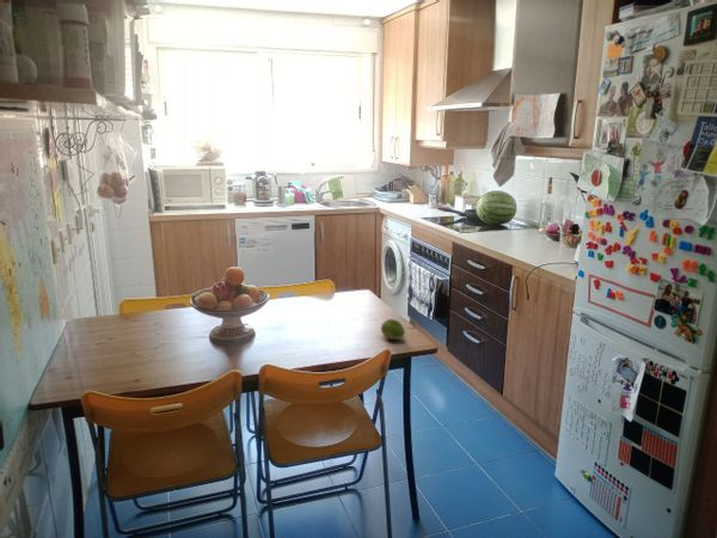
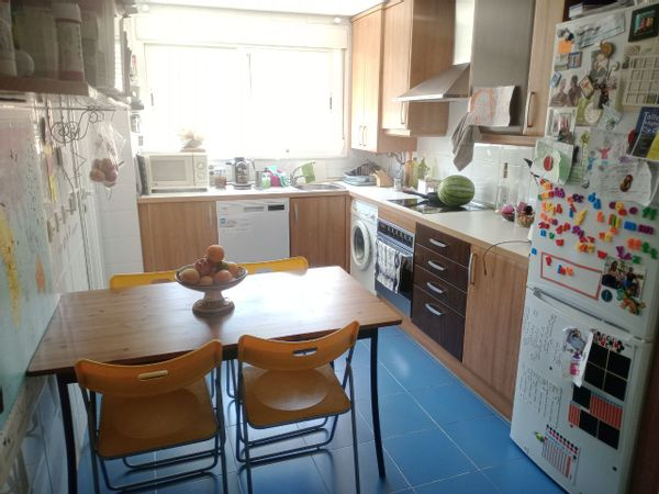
- fruit (392, 329)
